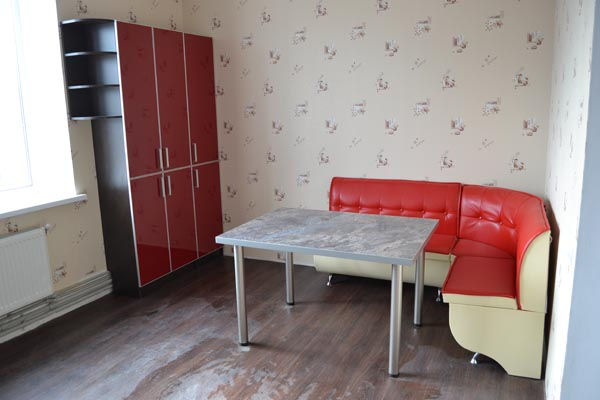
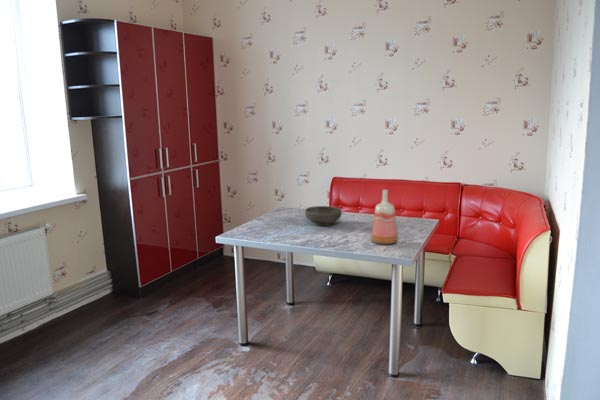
+ bowl (323, 216)
+ vase (384, 216)
